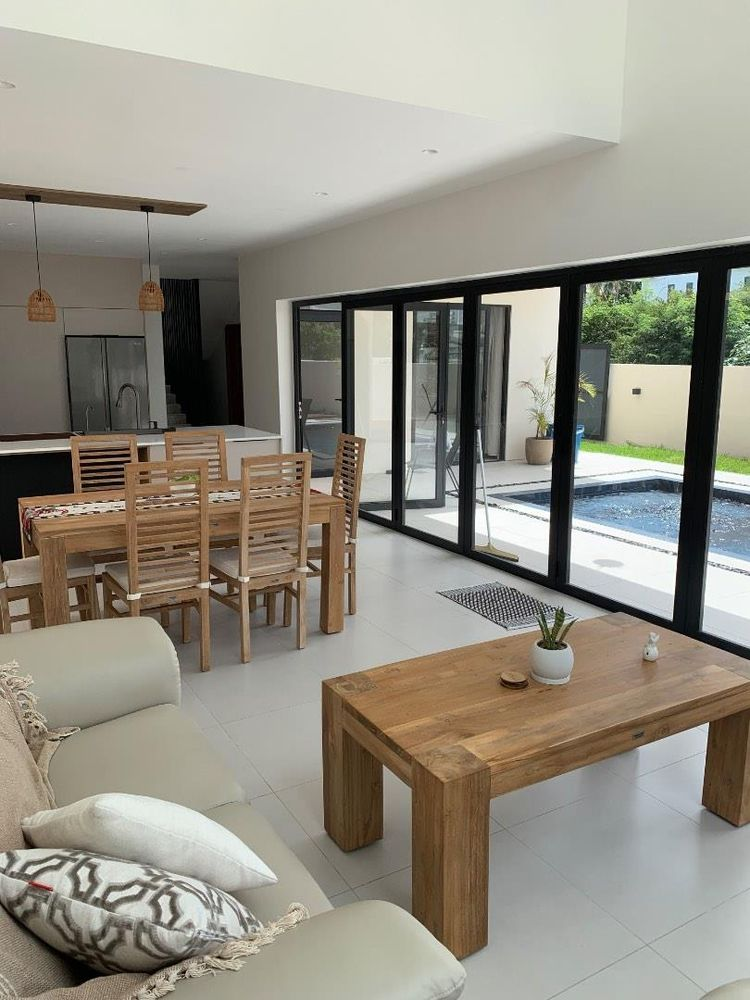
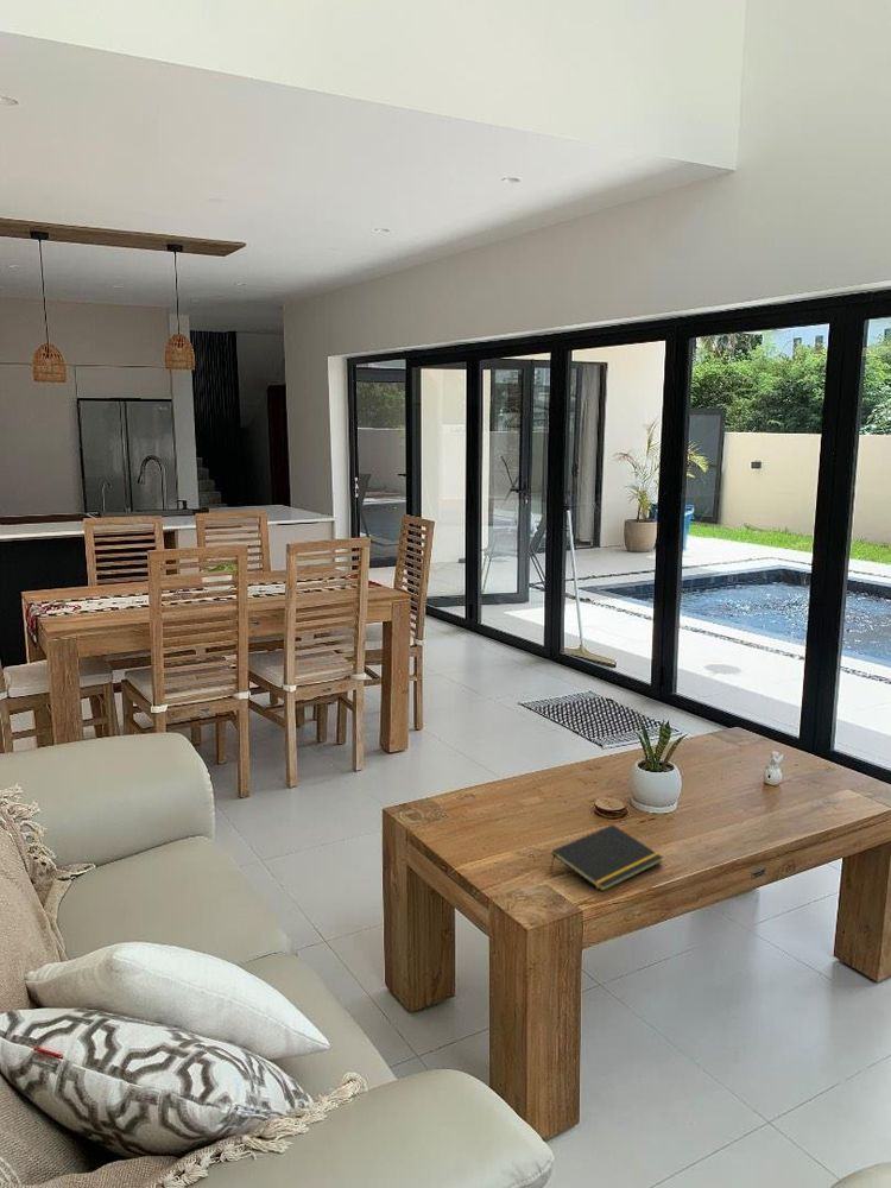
+ notepad (607, 855)
